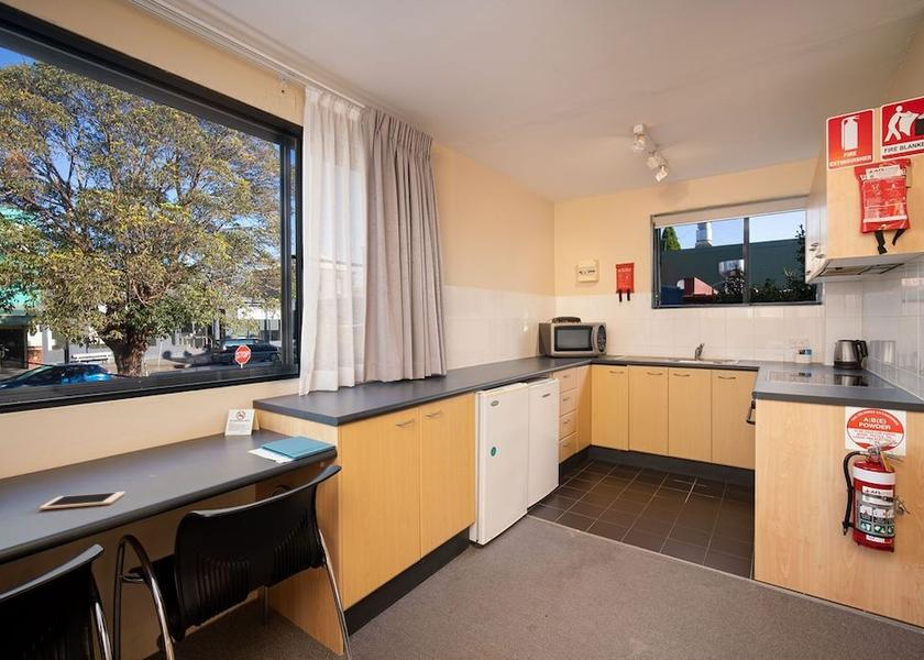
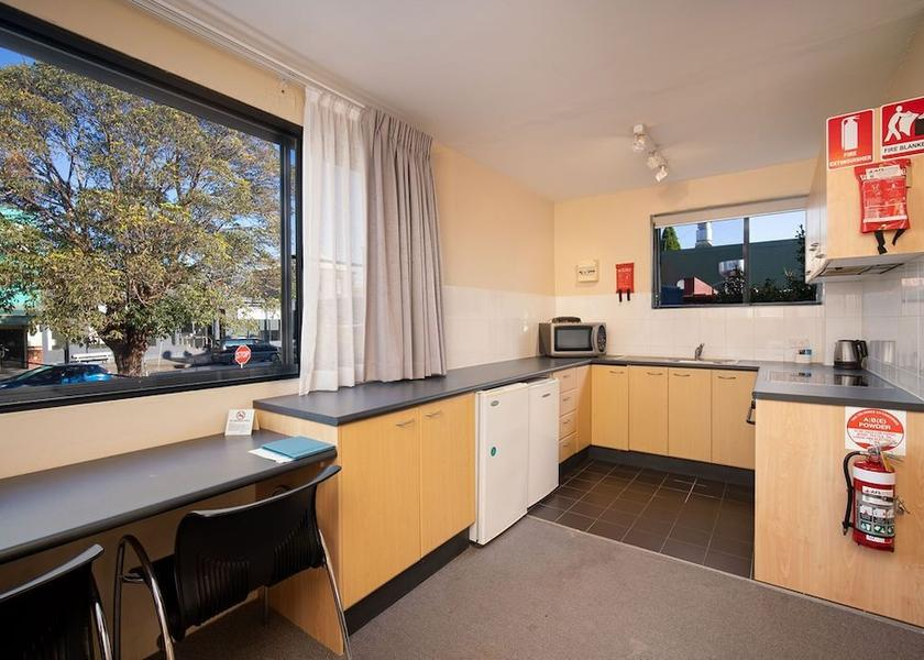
- cell phone (84, 499)
